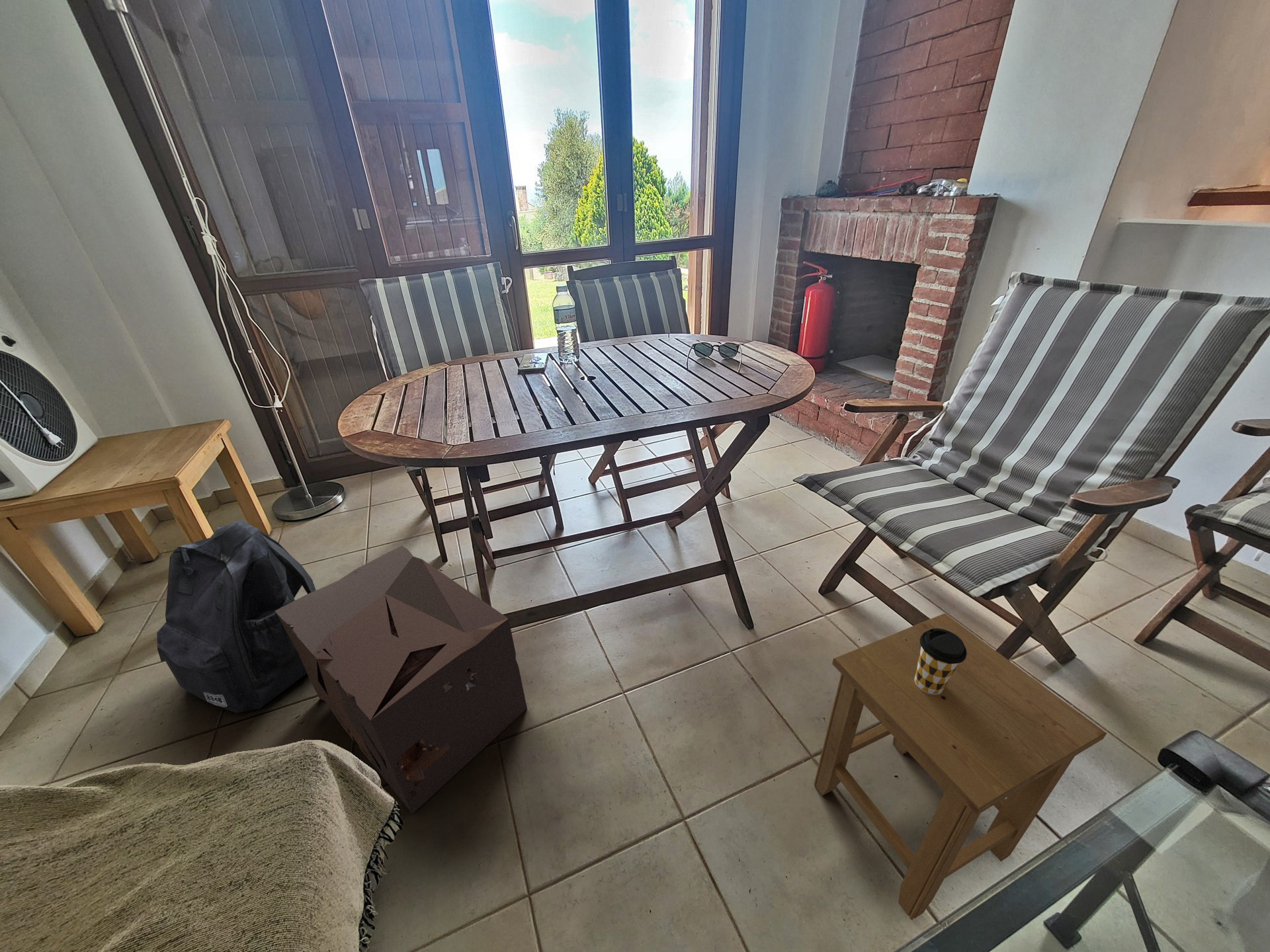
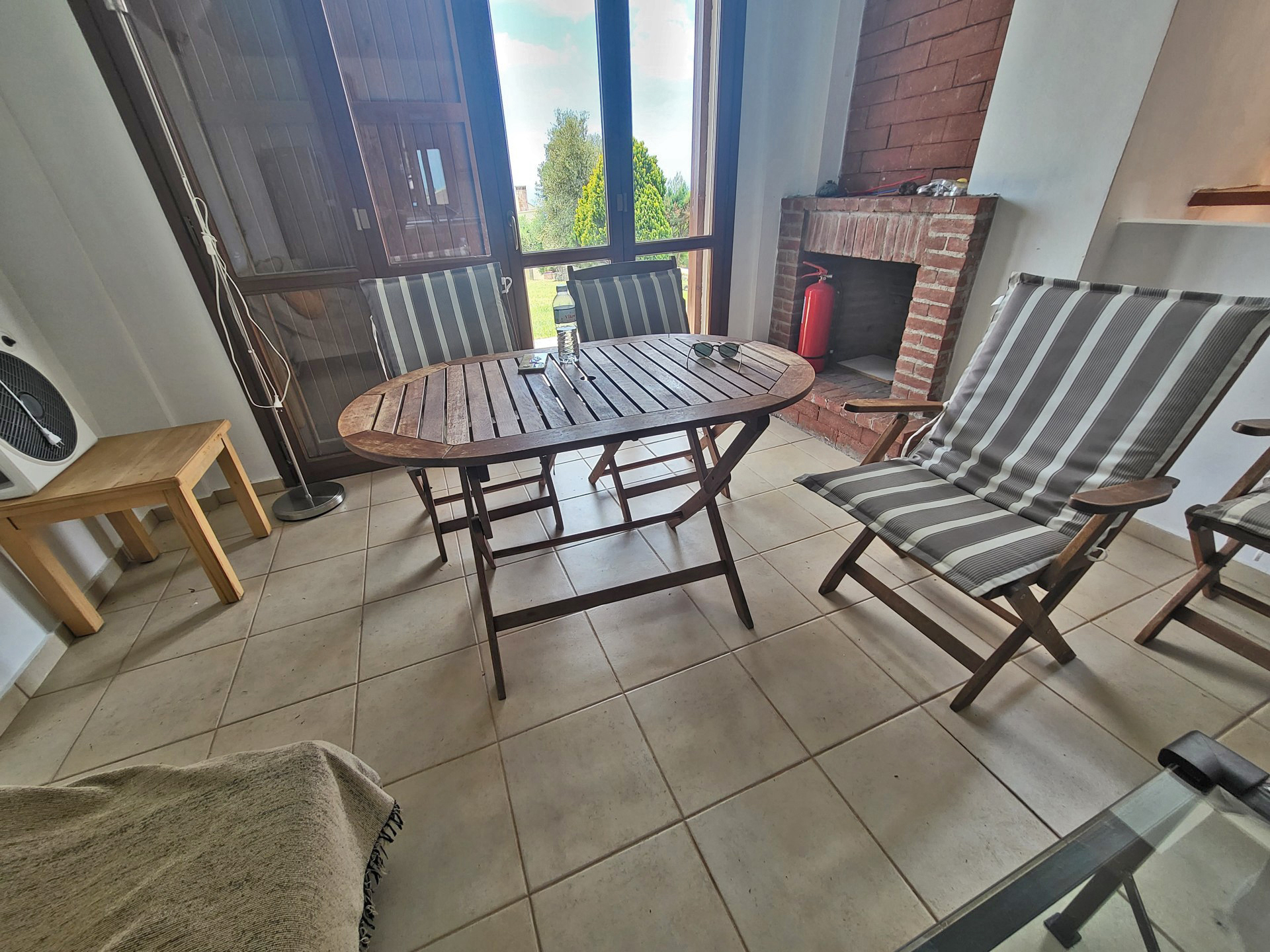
- backpack (240, 604)
- stool (929, 760)
- coffee cup (937, 662)
- cardboard box (406, 661)
